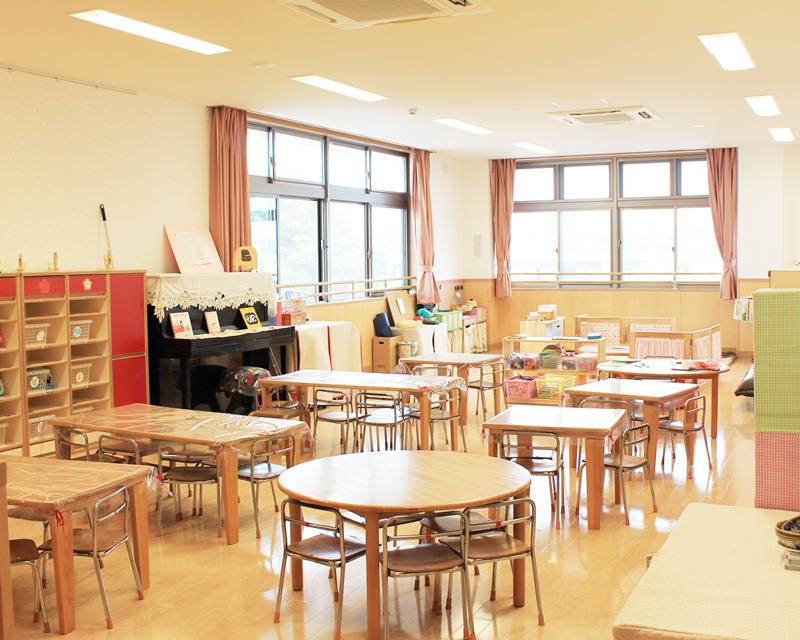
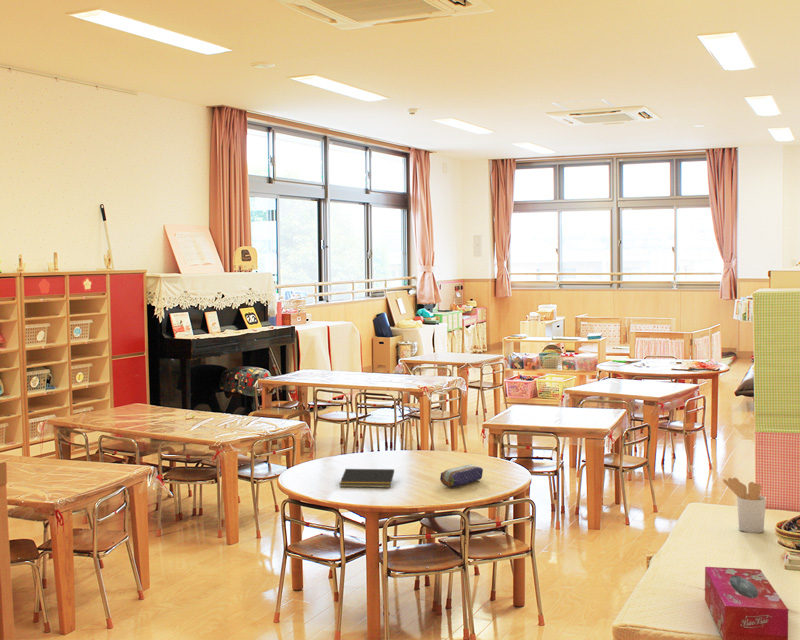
+ utensil holder (744, 503)
+ notepad (367, 477)
+ tissue box (743, 604)
+ pencil case (461, 475)
